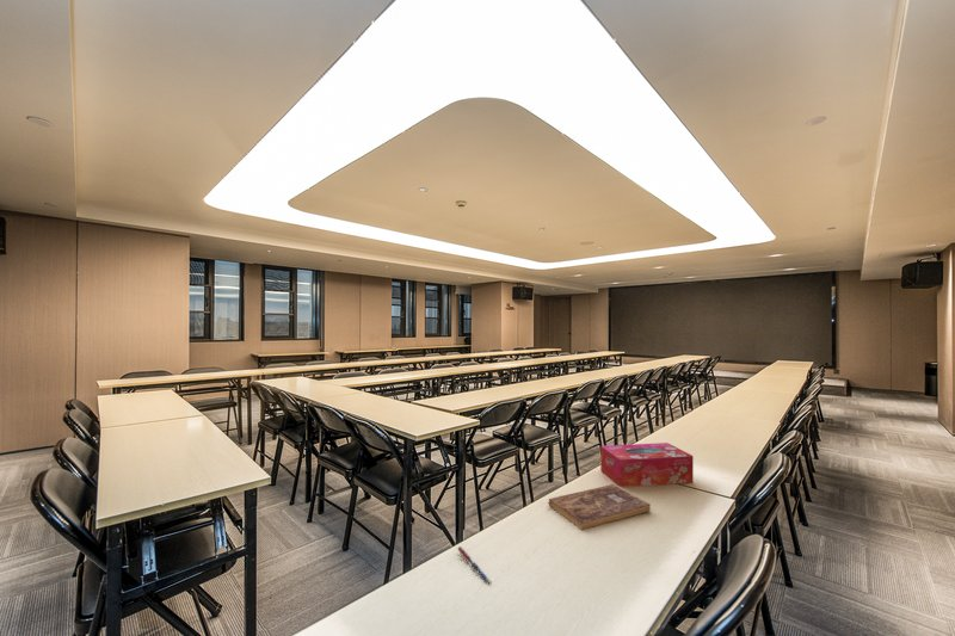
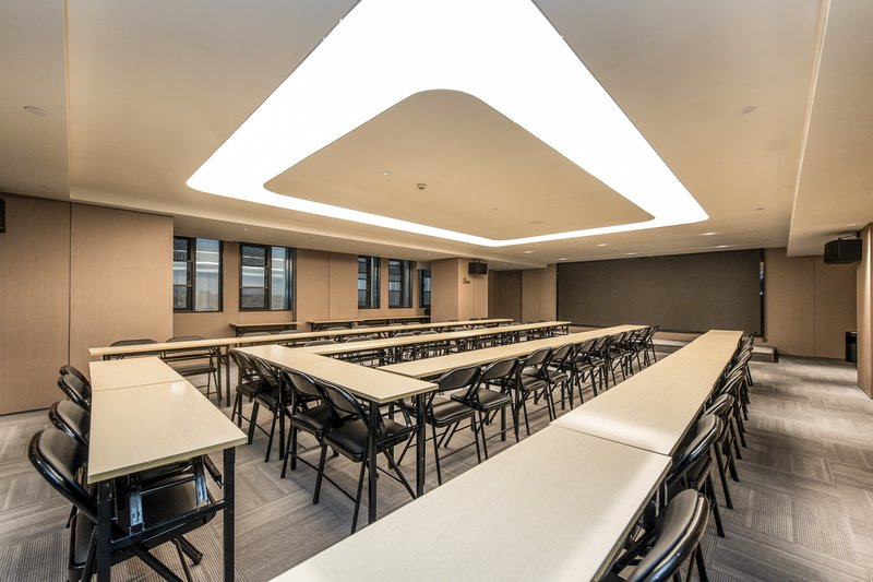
- bible (597, 505)
- pen (473, 563)
- tissue box (645, 463)
